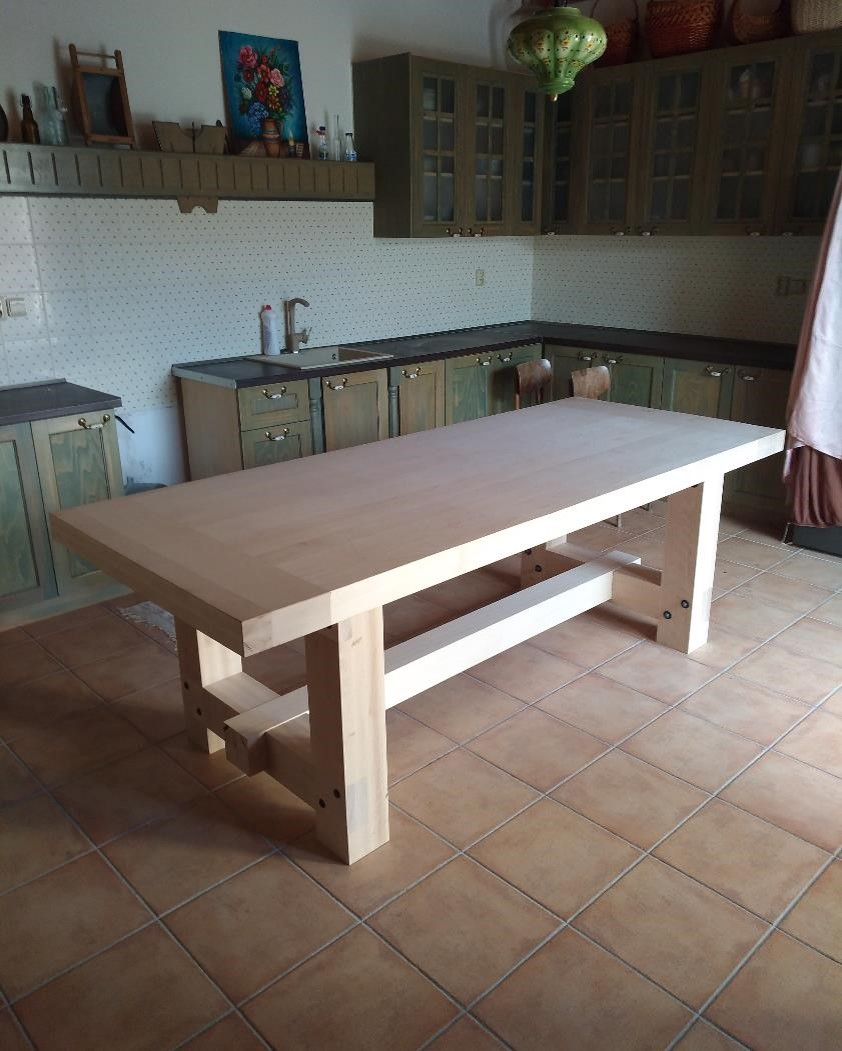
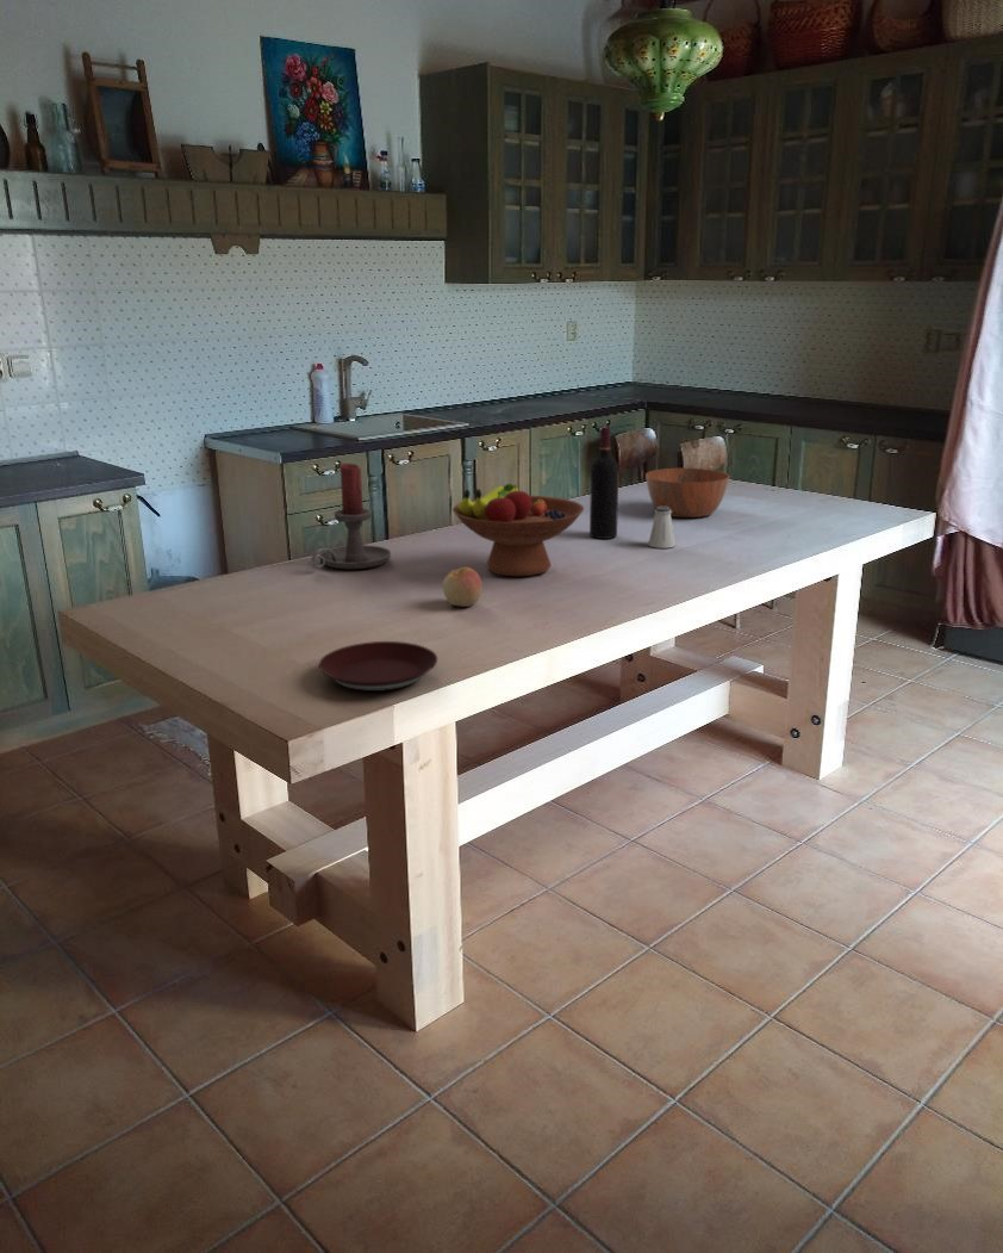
+ candle holder (344, 515)
+ fruit bowl (518, 526)
+ wine bottle (604, 482)
+ apple (462, 587)
+ bowl (686, 494)
+ plate (379, 668)
+ saltshaker (662, 526)
